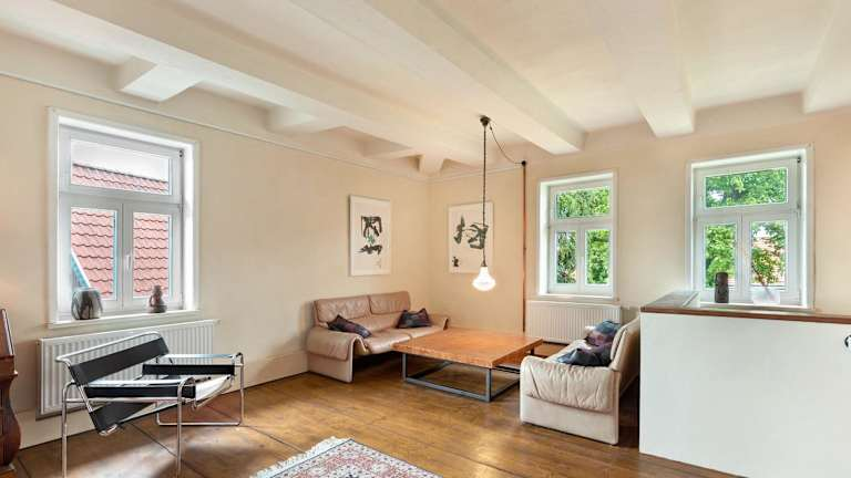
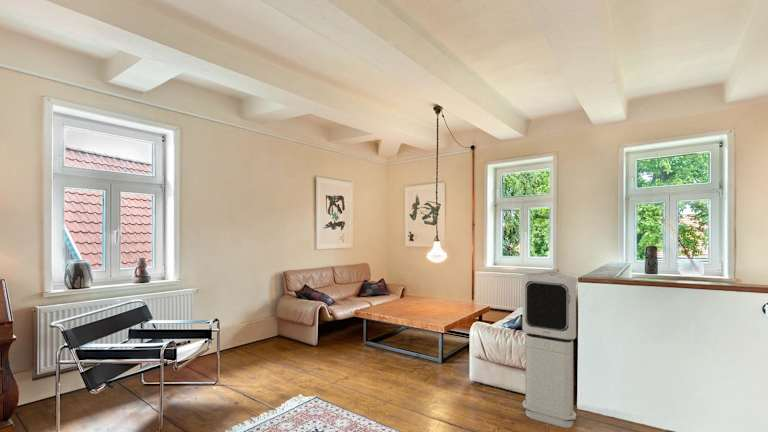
+ air purifier (551, 343)
